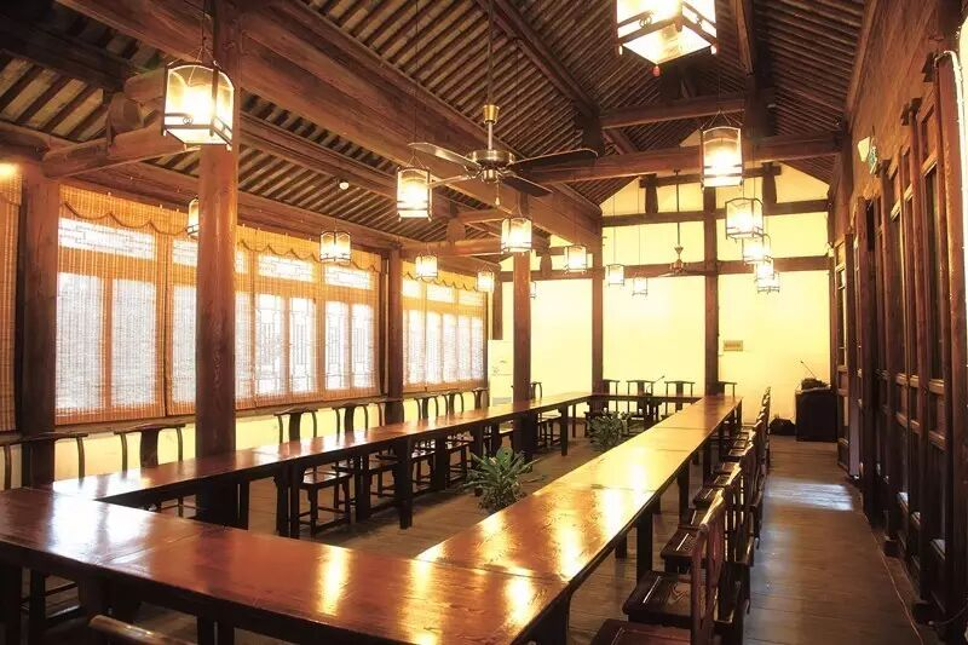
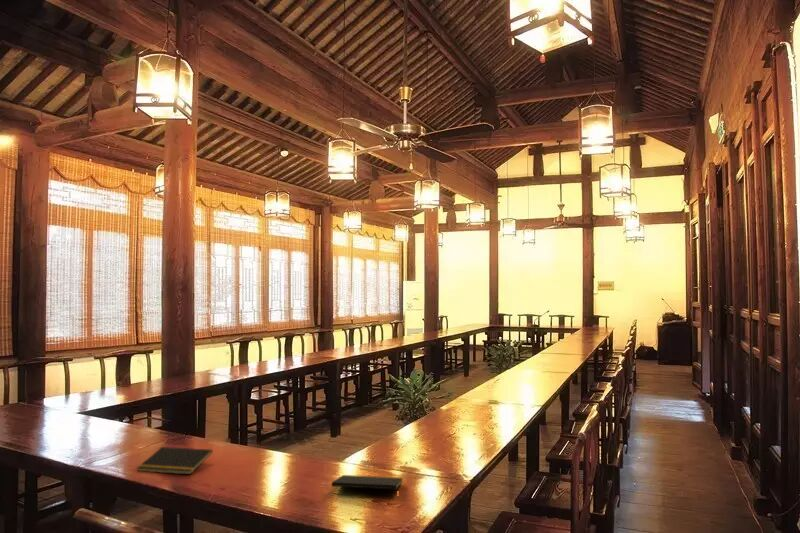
+ notepad (368, 481)
+ notepad (175, 460)
